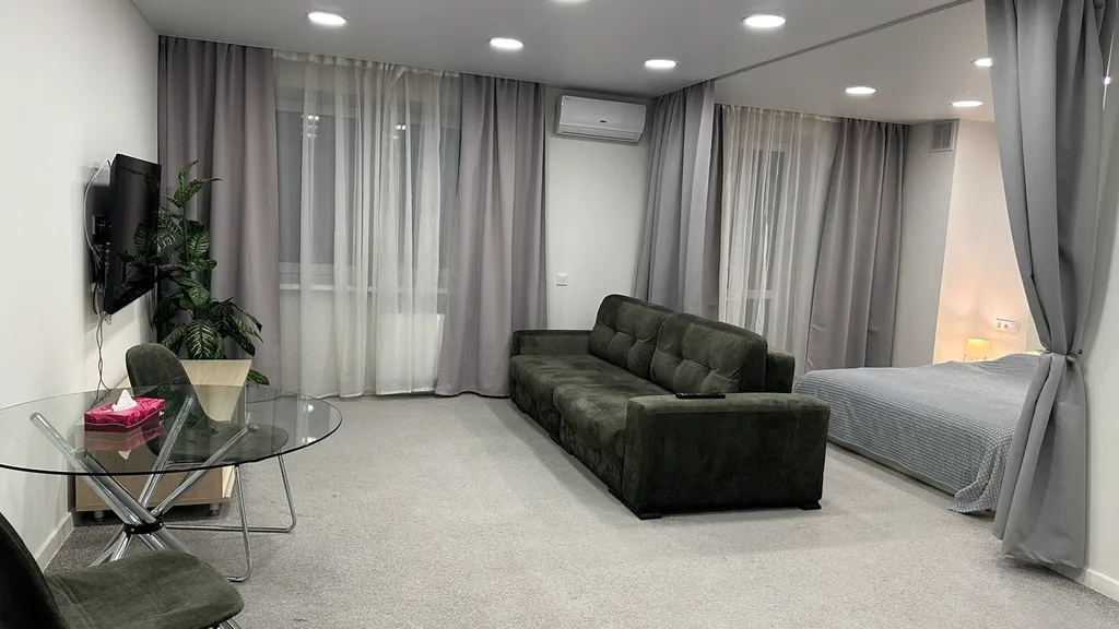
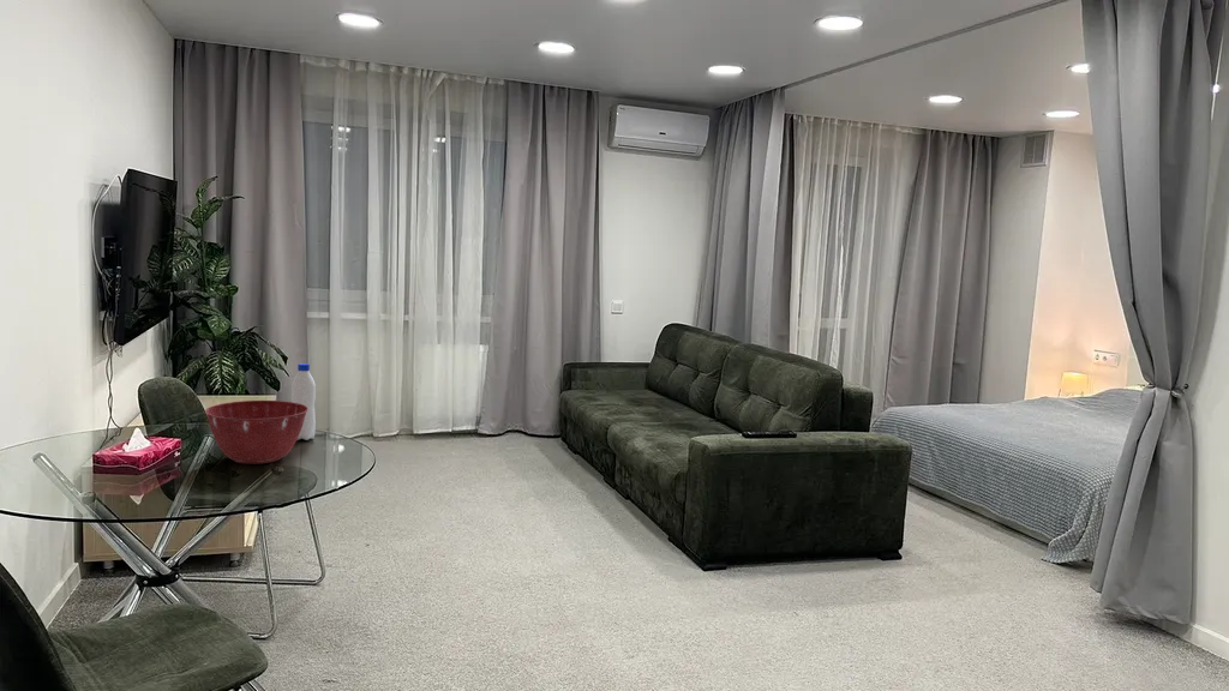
+ water bottle (302, 401)
+ mixing bowl (257, 433)
